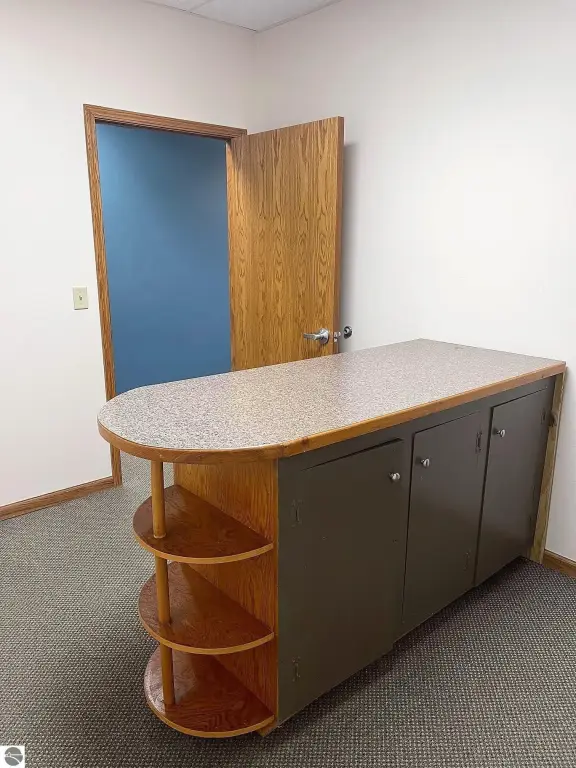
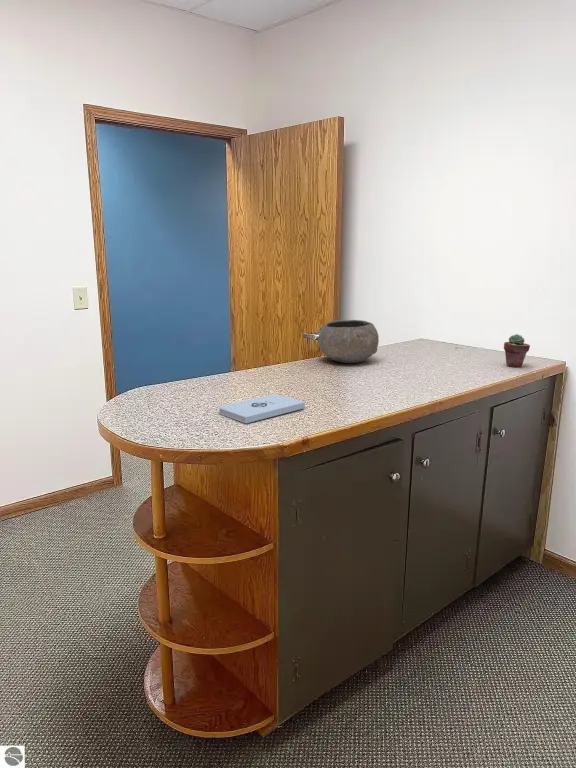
+ potted succulent (516, 349)
+ bowl (348, 341)
+ notepad (261, 407)
